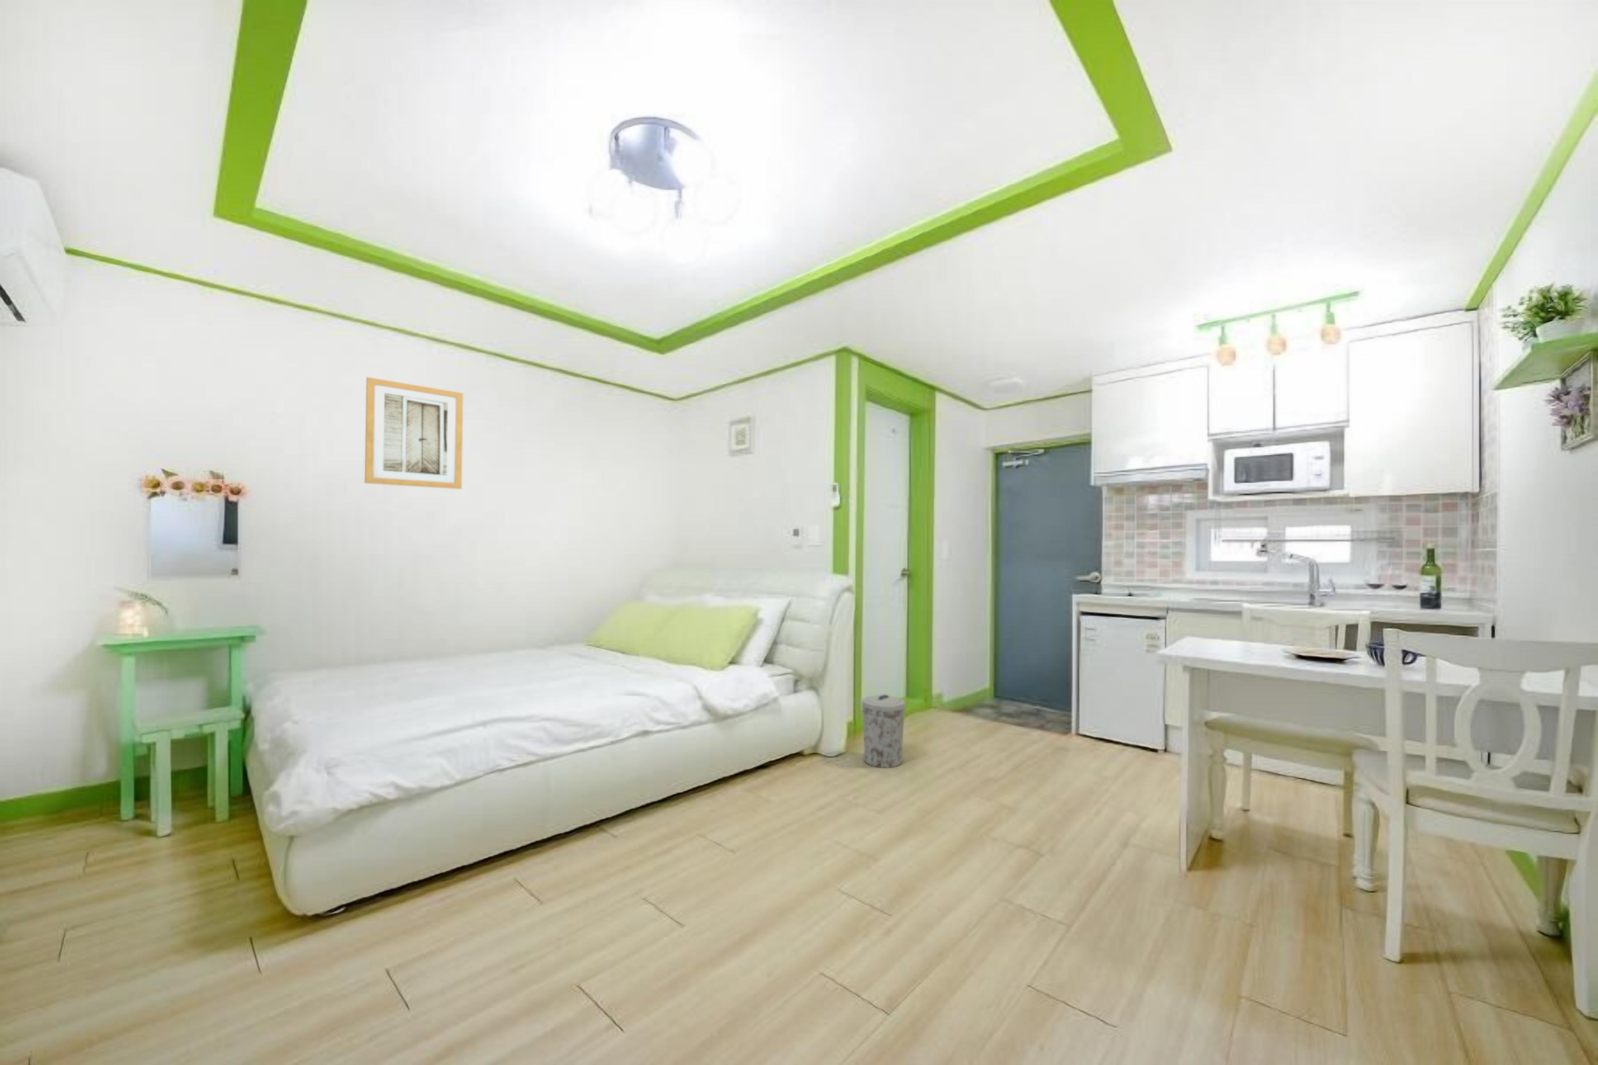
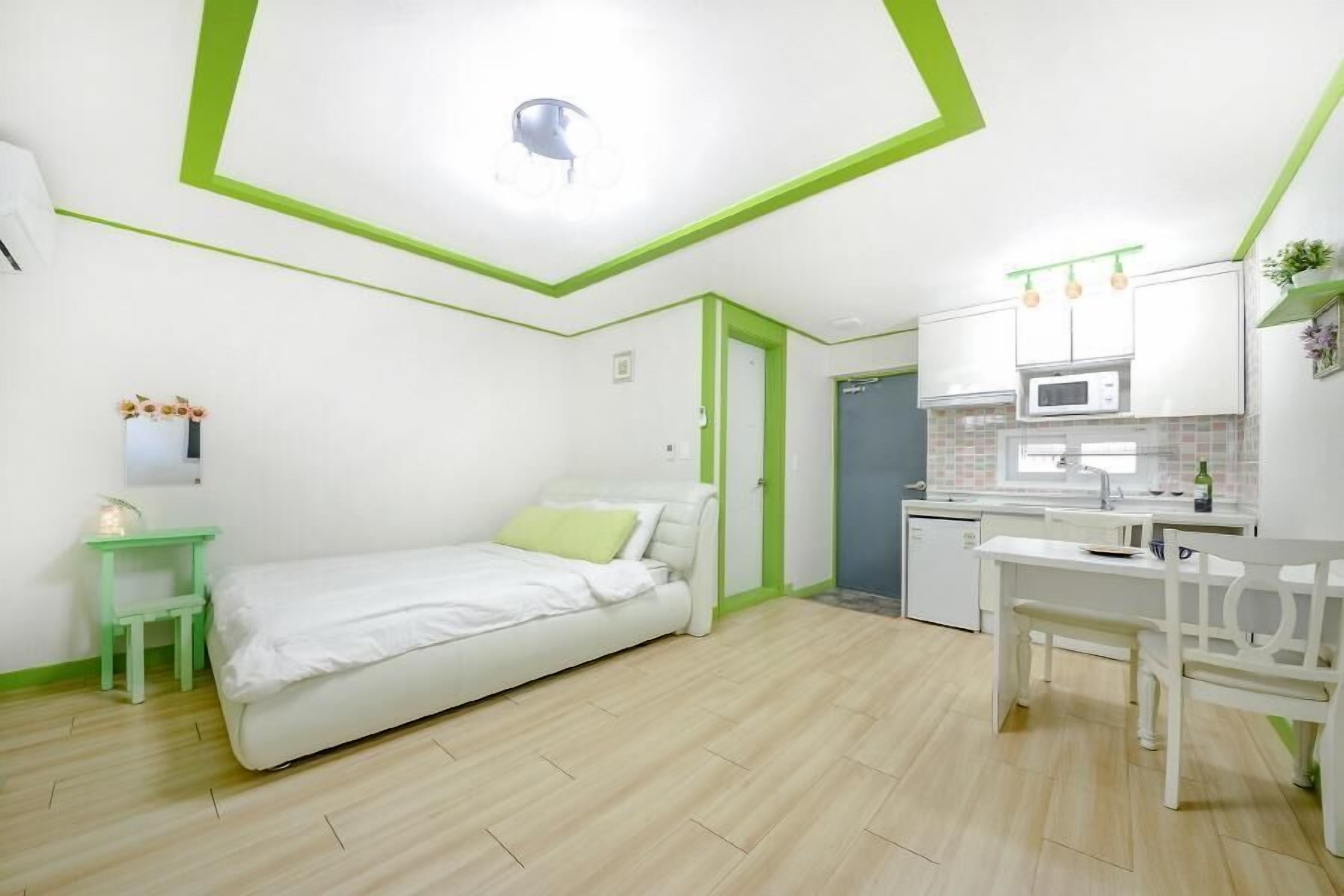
- wall art (416, 436)
- trash can (883, 729)
